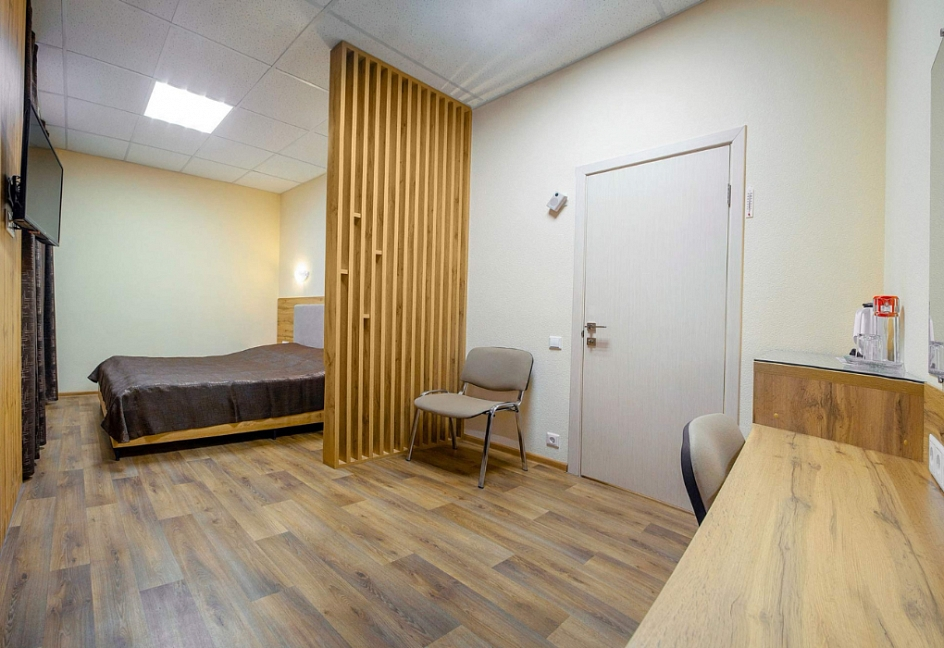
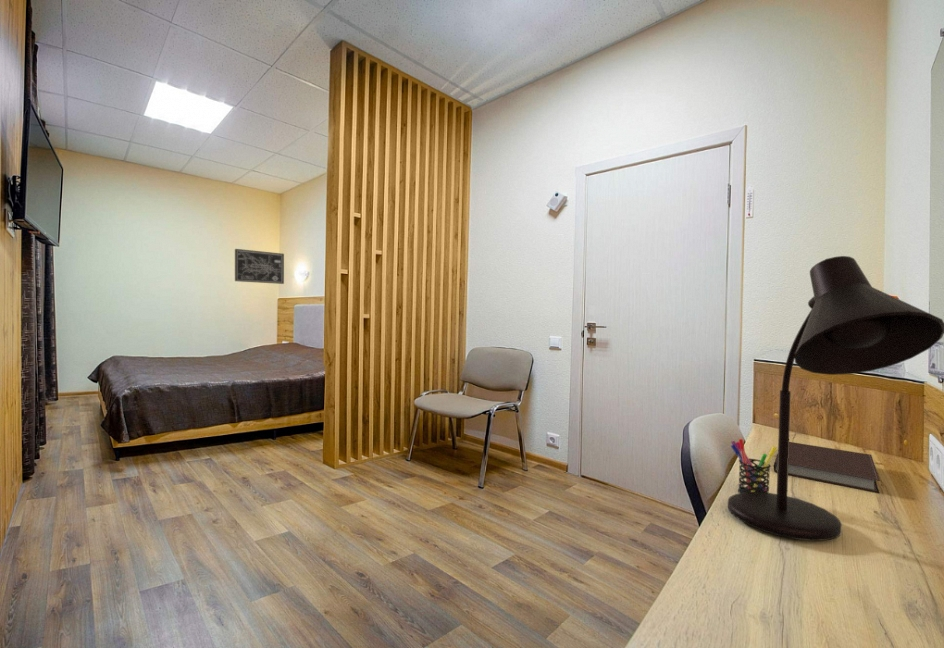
+ pen holder (754, 467)
+ notebook (823, 463)
+ desk lamp (789, 404)
+ wall art (260, 267)
